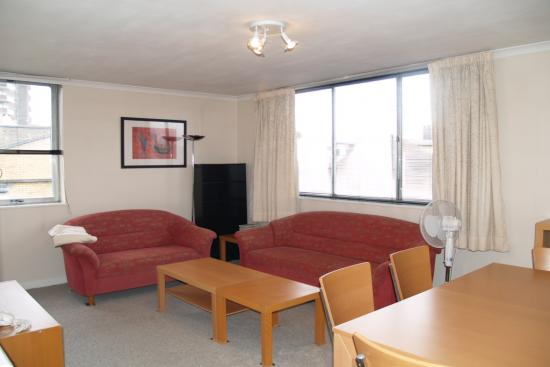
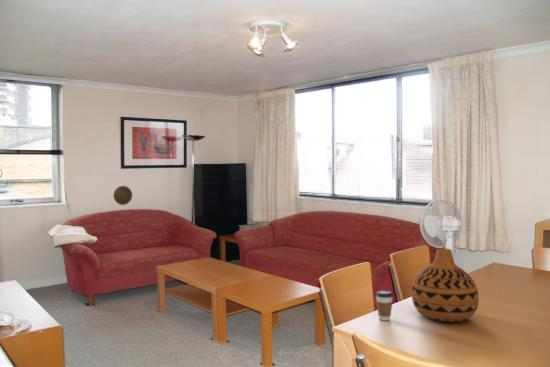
+ coffee cup (384, 305)
+ decorative plate (123, 195)
+ vase (444, 283)
